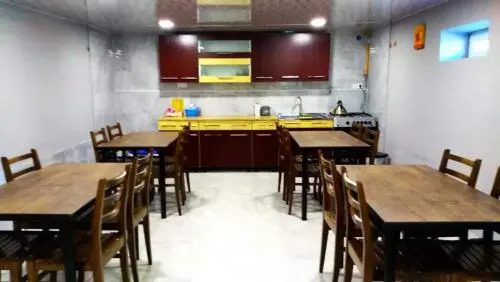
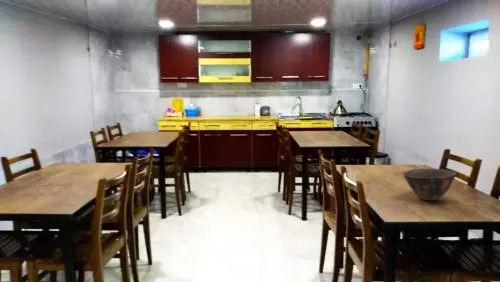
+ bowl (428, 184)
